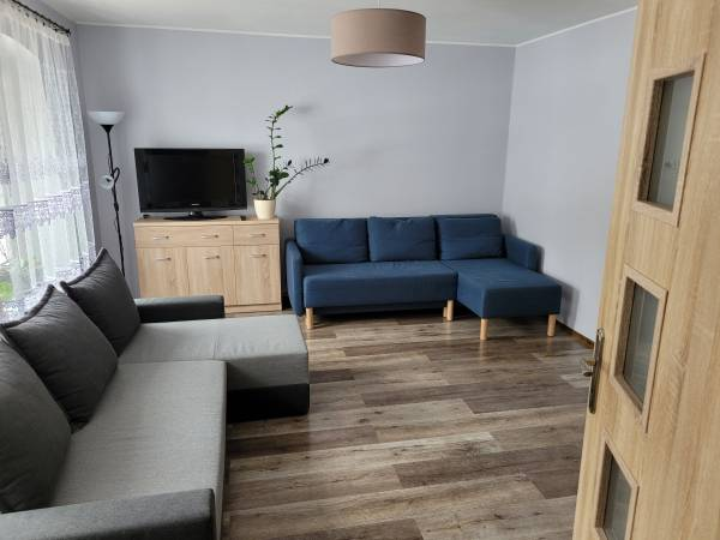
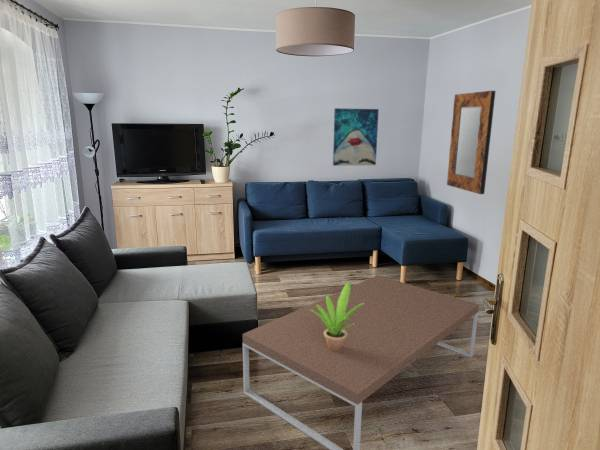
+ potted plant (335, 321)
+ wall art (355, 137)
+ coffee table (368, 345)
+ home mirror (468, 142)
